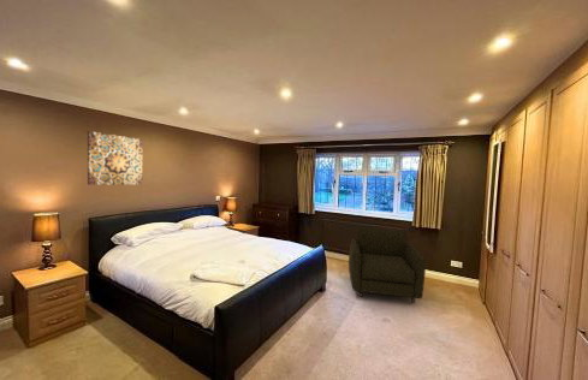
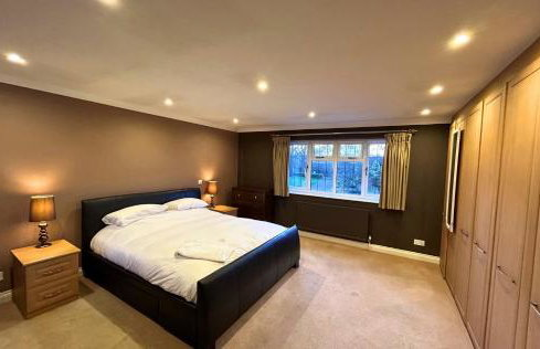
- armchair (382, 261)
- wall art (117, 160)
